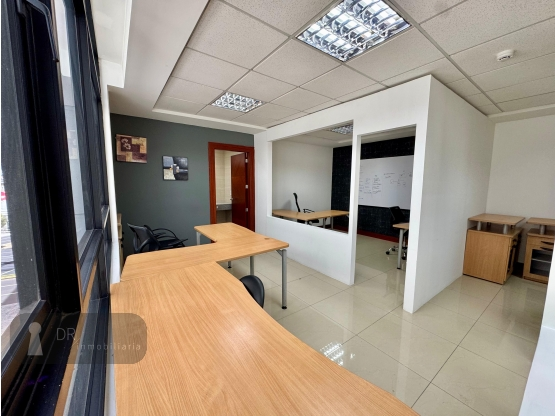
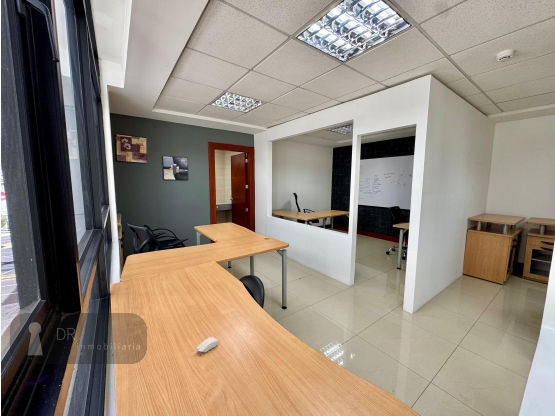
+ computer mouse (205, 345)
